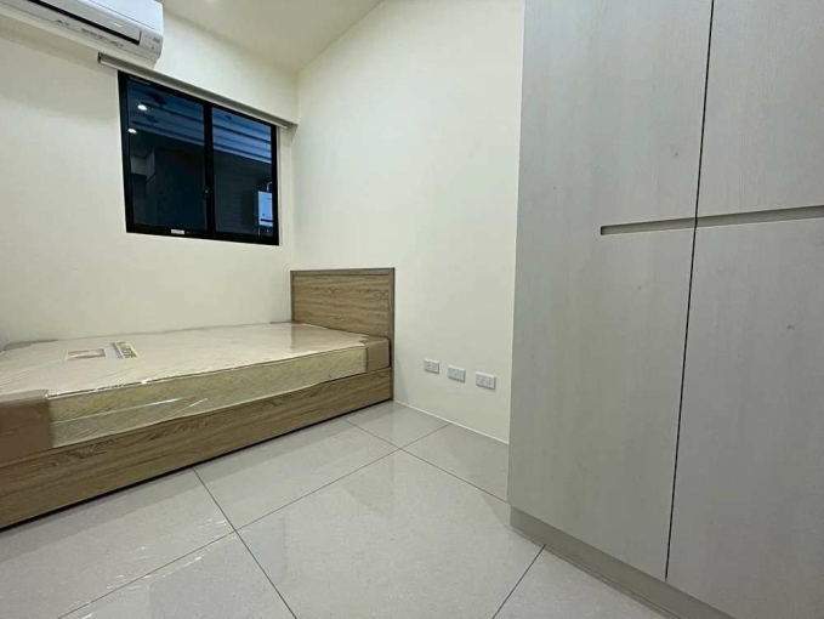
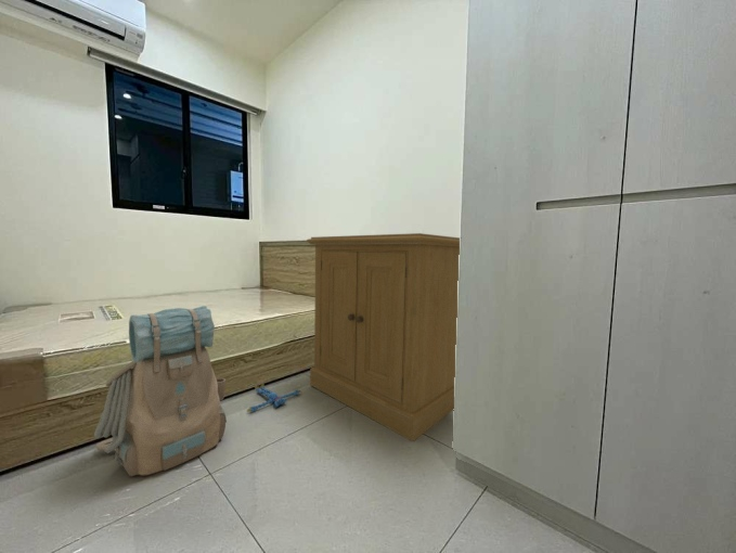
+ backpack (169, 376)
+ plush toy (270, 395)
+ cabinet (382, 317)
